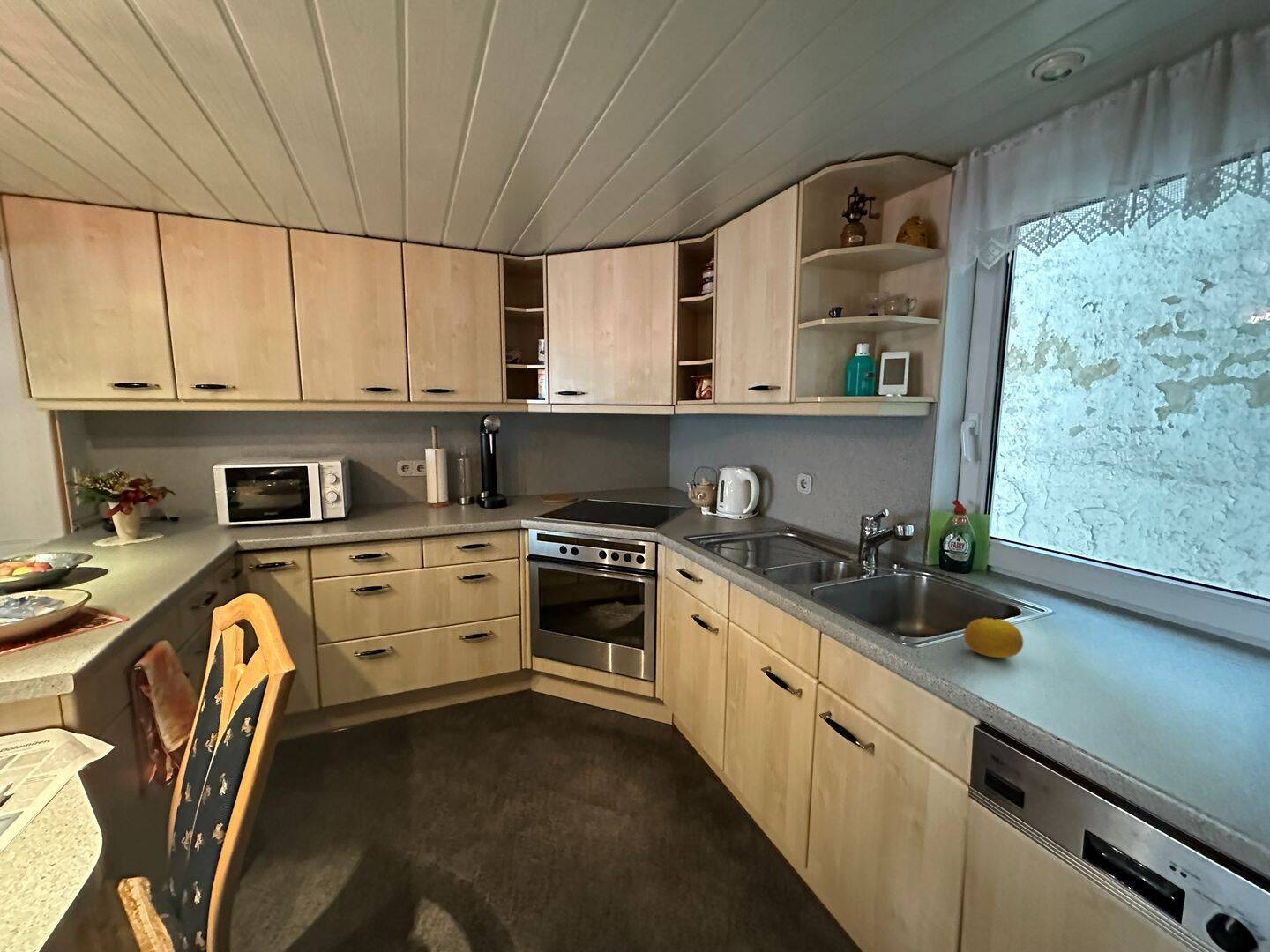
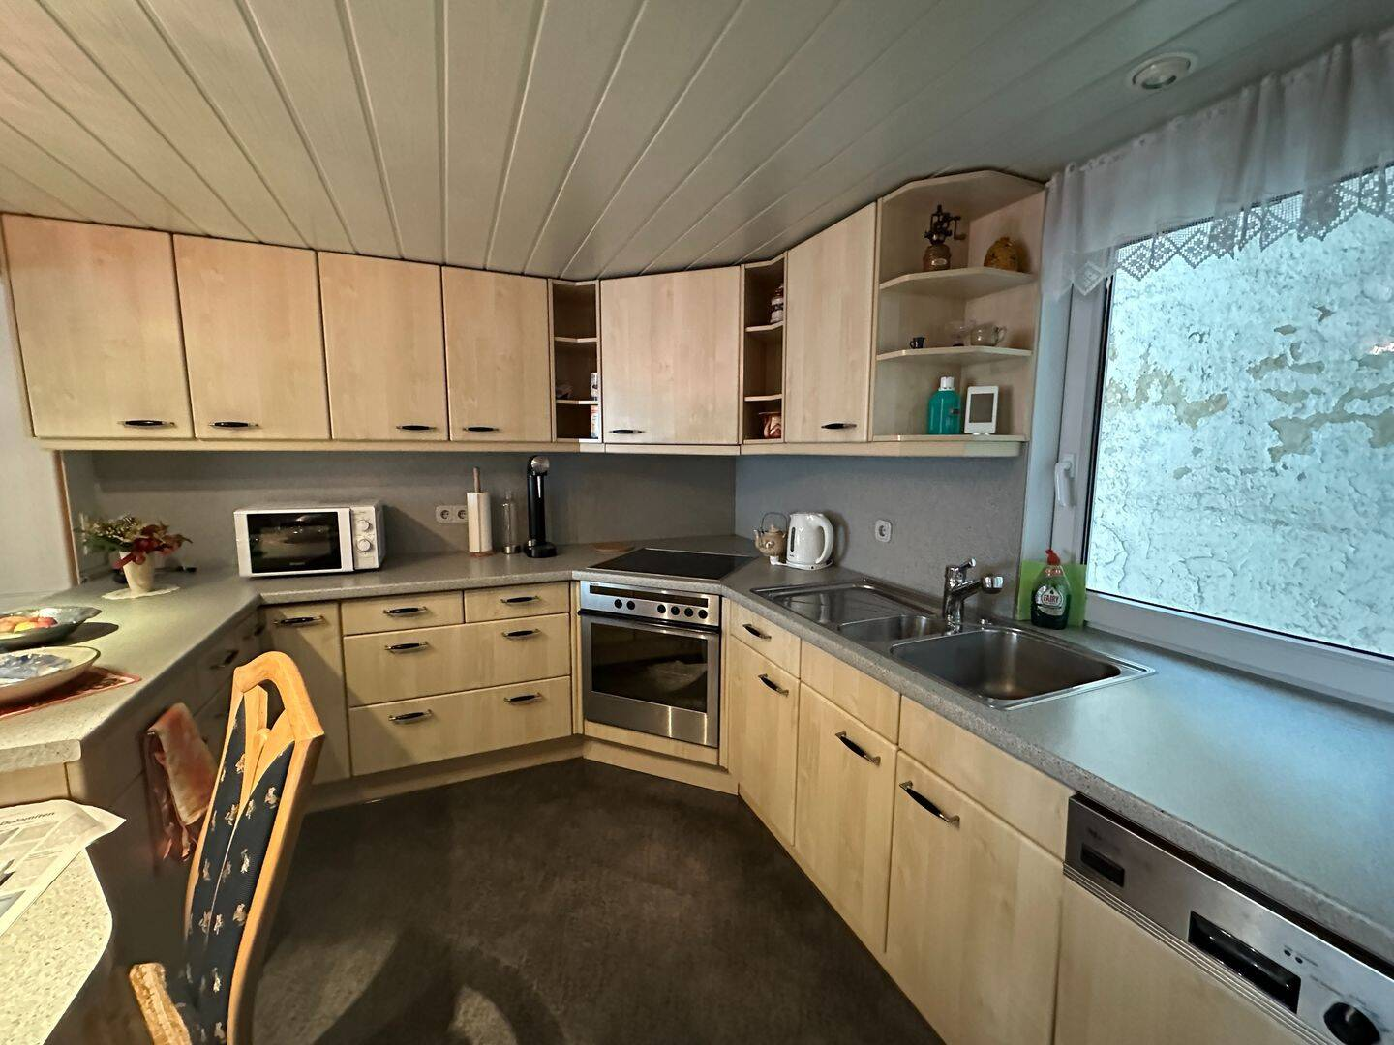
- fruit (992, 636)
